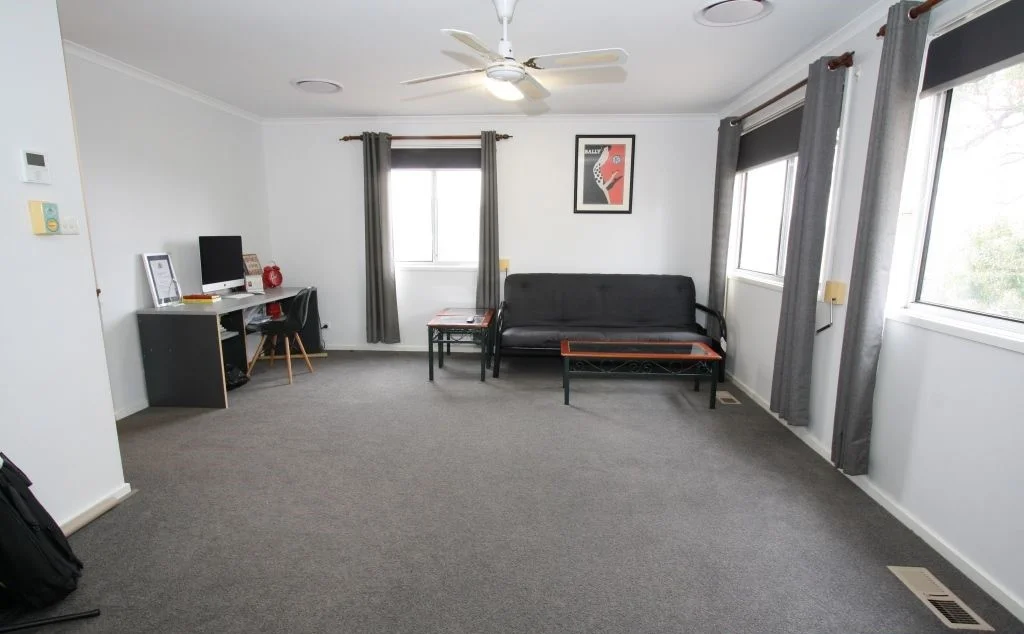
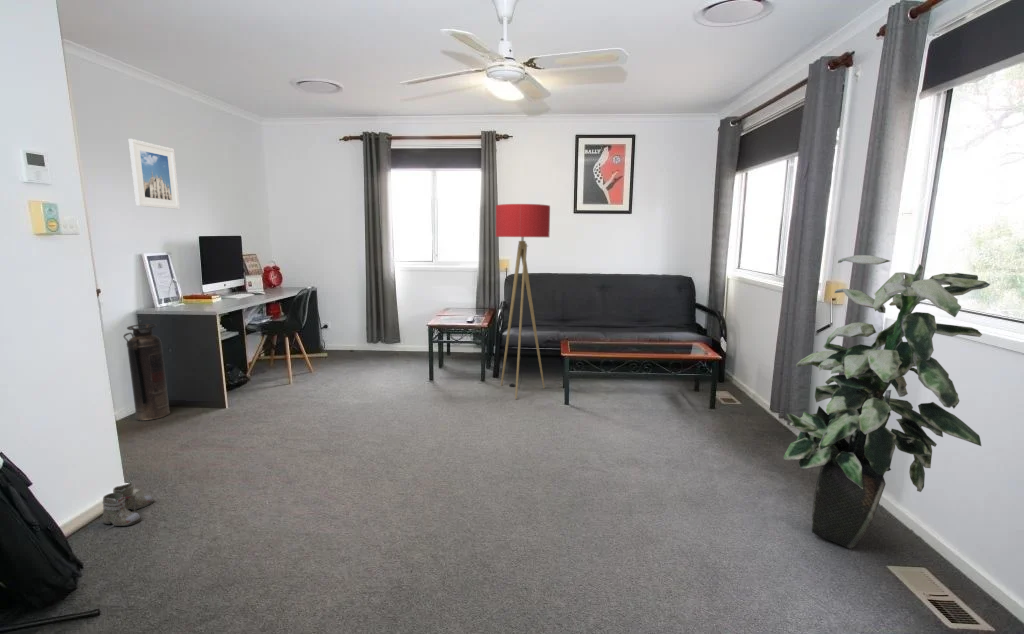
+ indoor plant (867, 402)
+ boots (126, 502)
+ fire extinguisher (146, 371)
+ floor lamp (521, 301)
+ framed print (155, 176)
